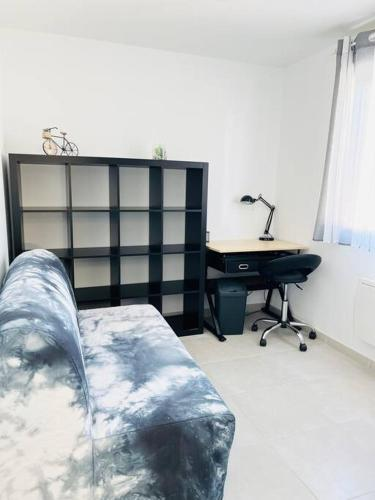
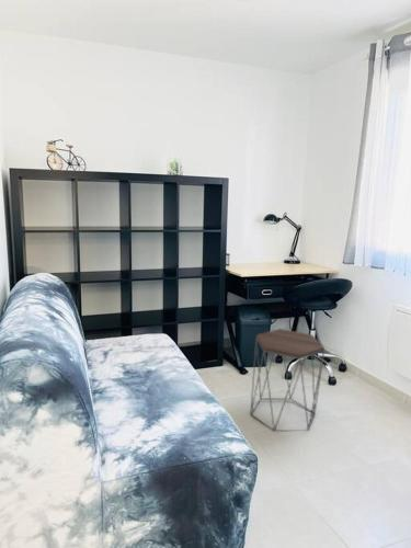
+ side table (287, 378)
